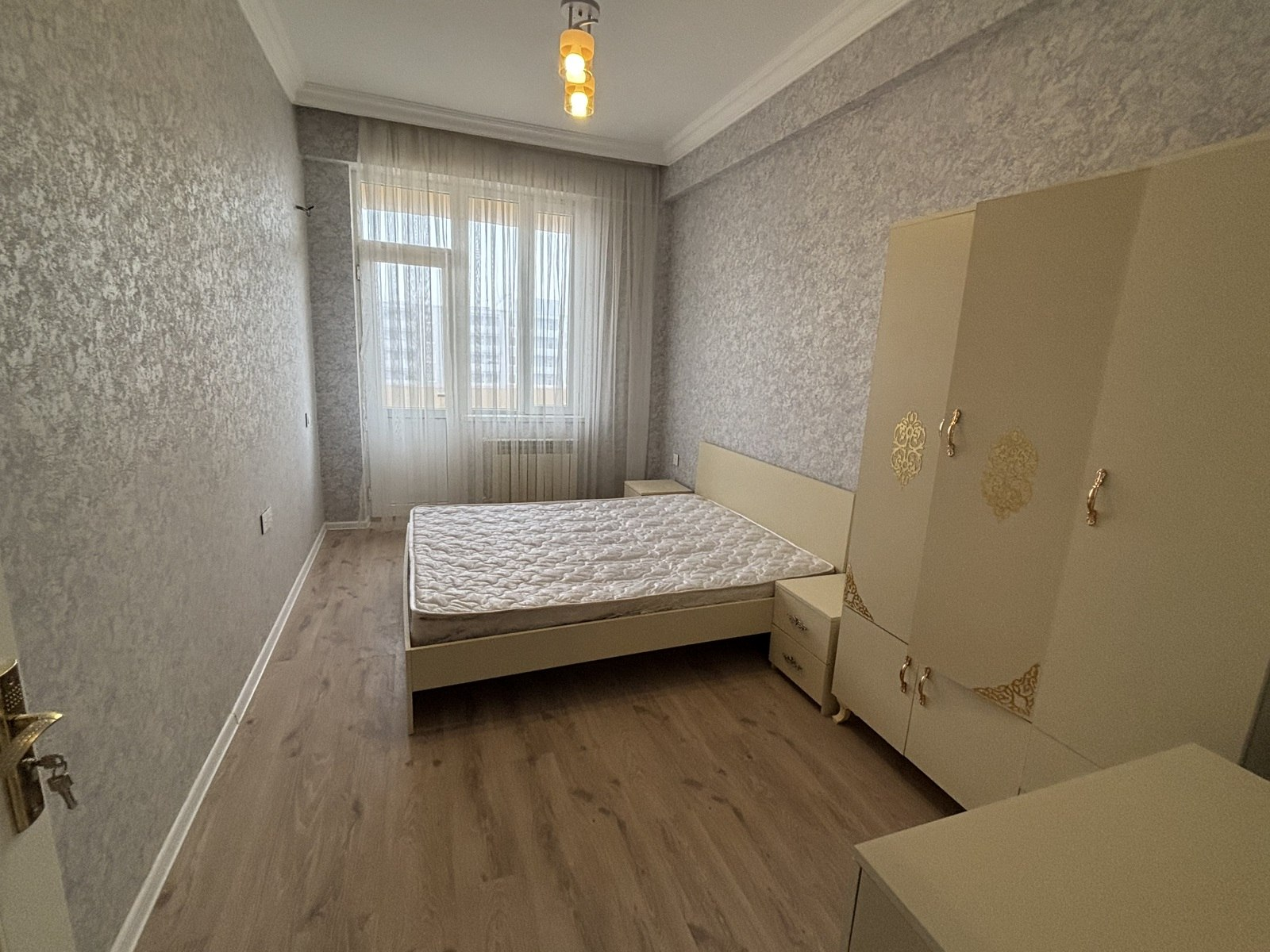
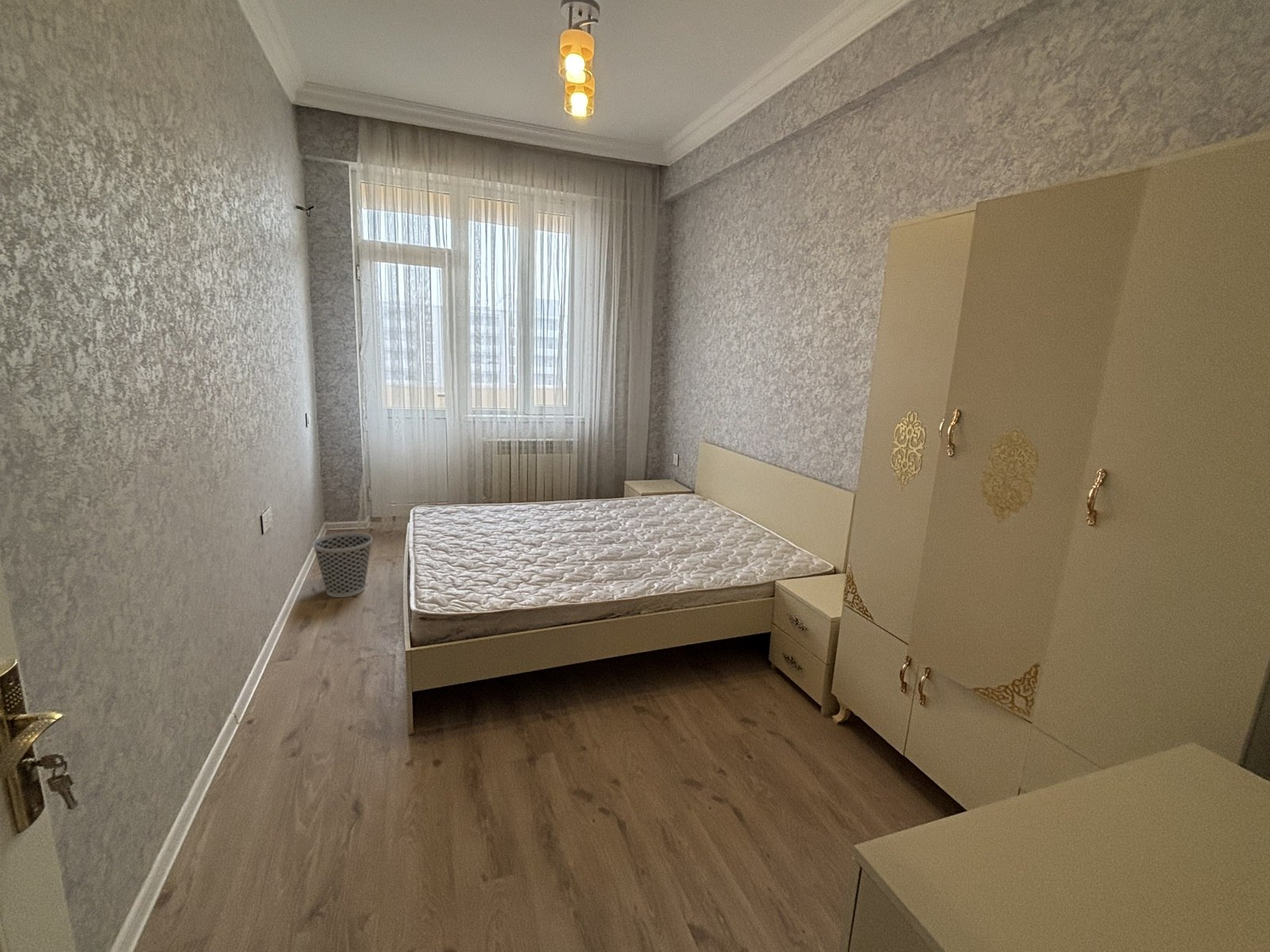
+ wastebasket (344, 566)
